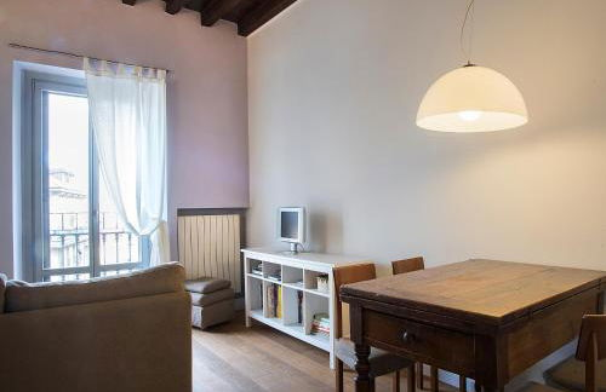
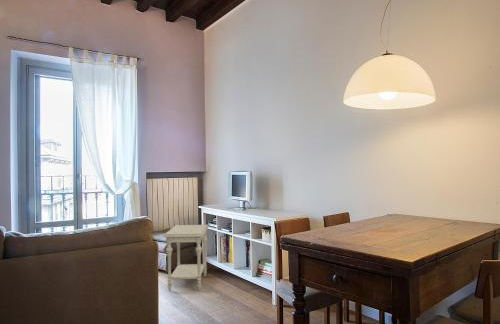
+ side table (188, 264)
